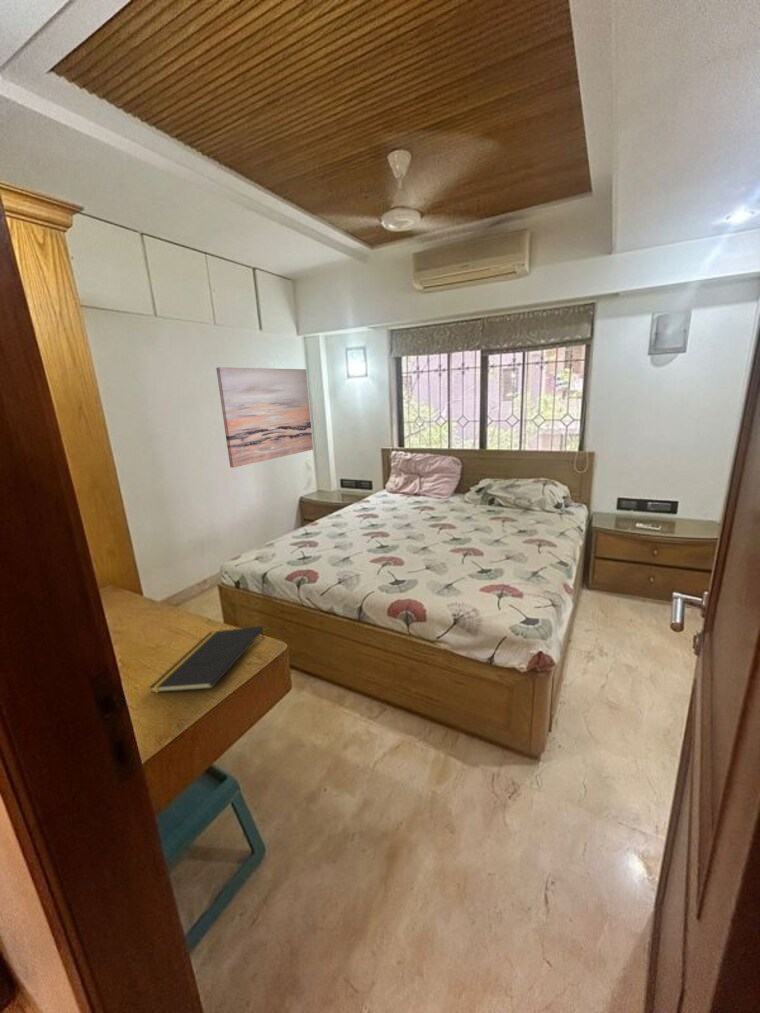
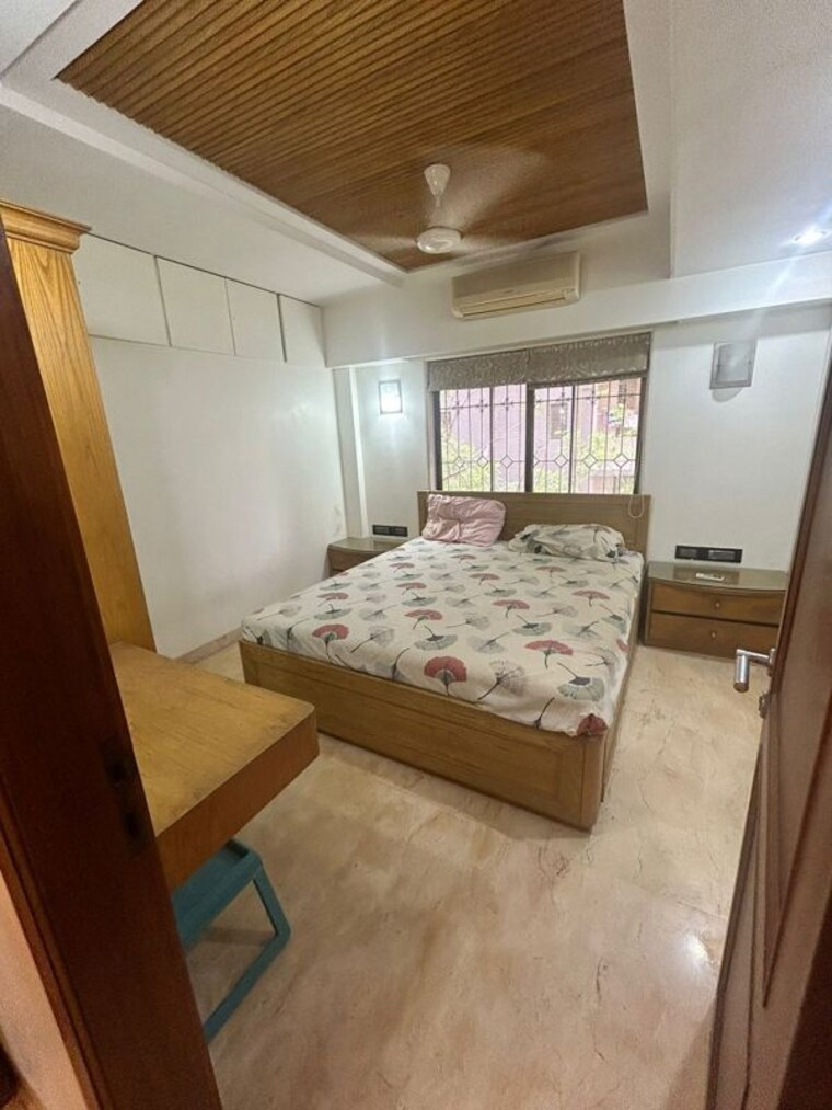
- wall art (271, 414)
- notepad (210, 656)
